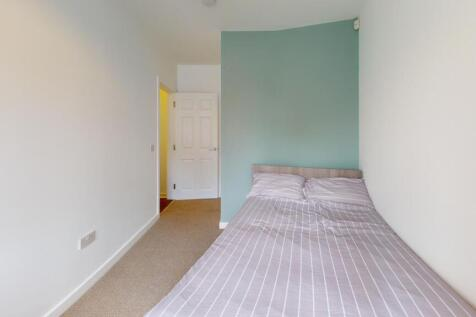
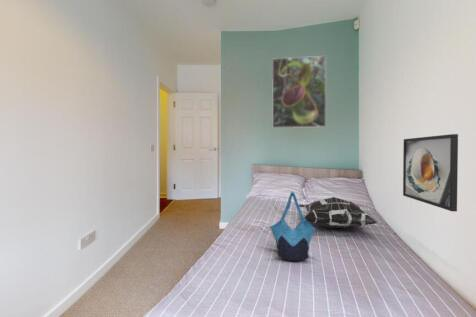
+ tote bag (290, 228)
+ decorative pillow (332, 212)
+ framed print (426, 169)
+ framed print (298, 92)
